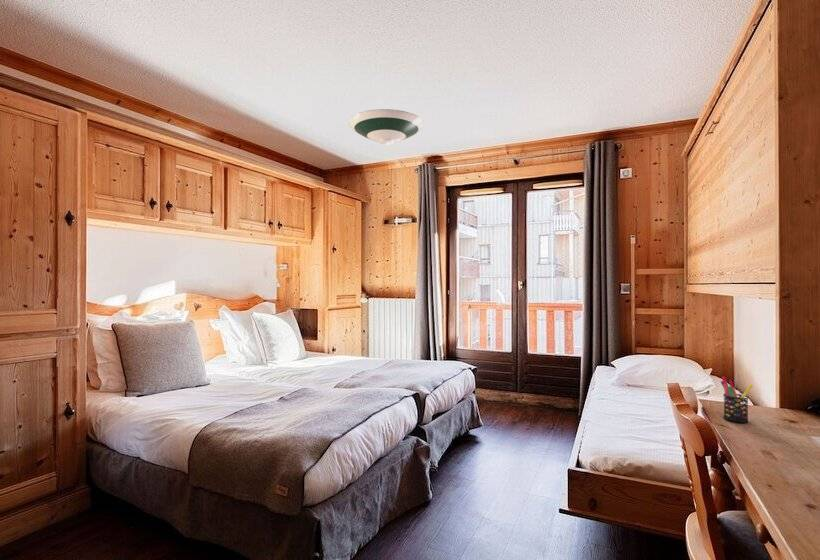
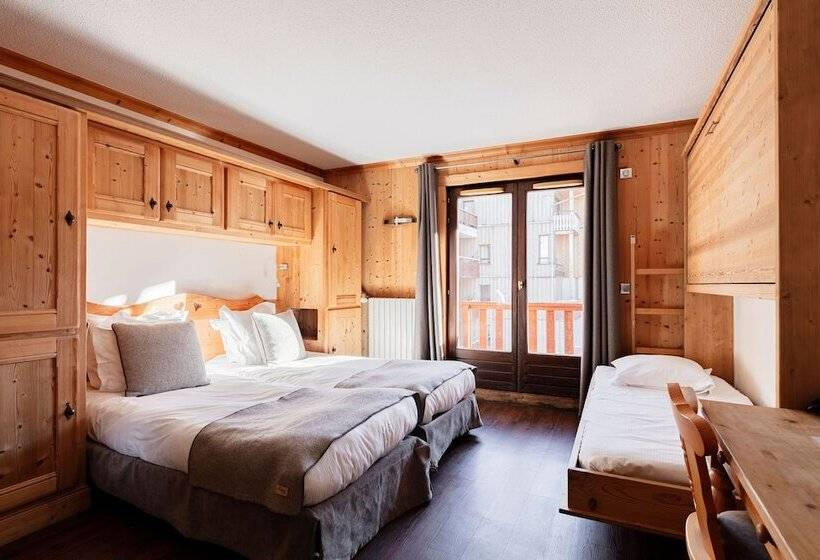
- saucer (386, 133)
- pen holder (733, 398)
